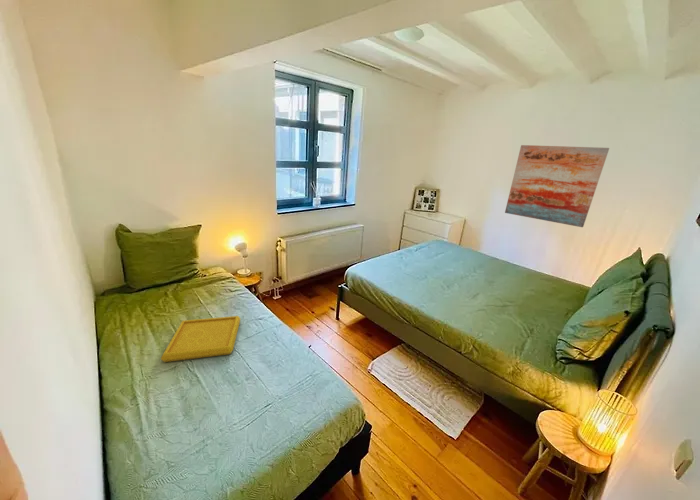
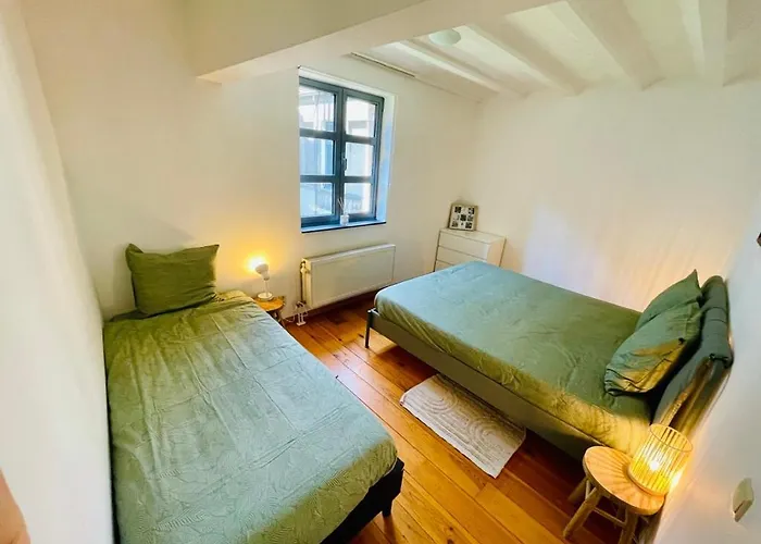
- serving tray (205, 336)
- wall art (550, 184)
